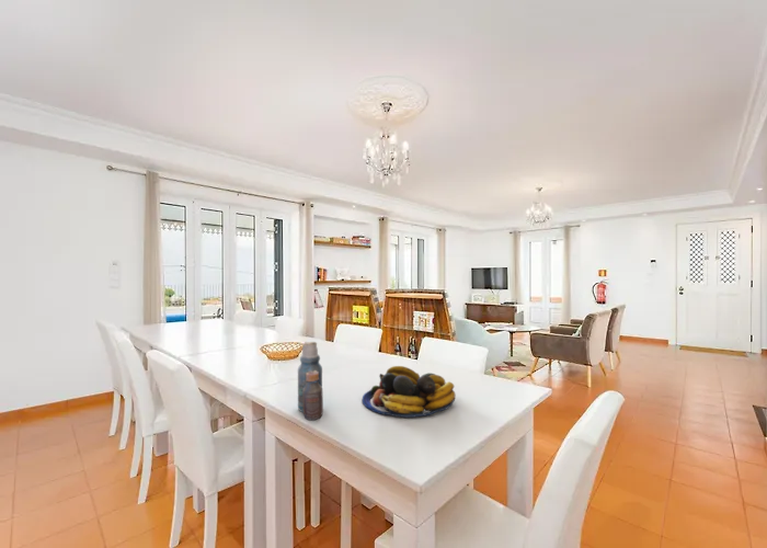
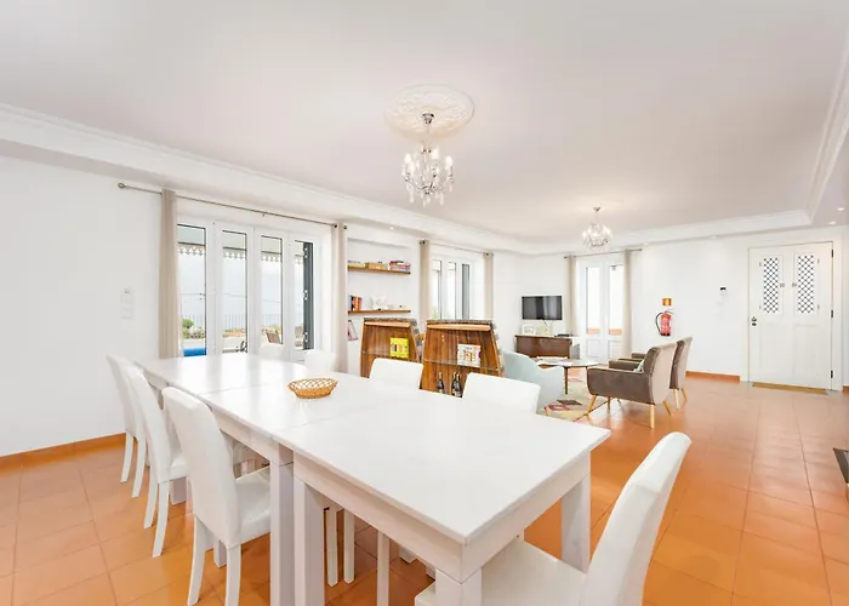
- fruit bowl (407, 383)
- bottle (311, 377)
